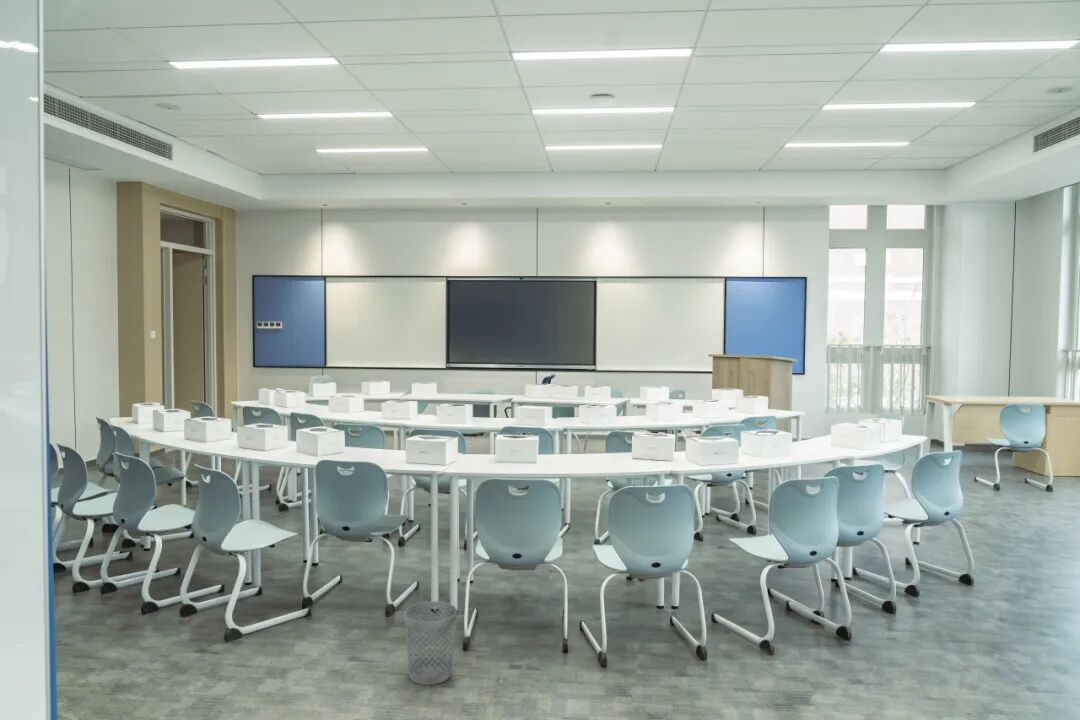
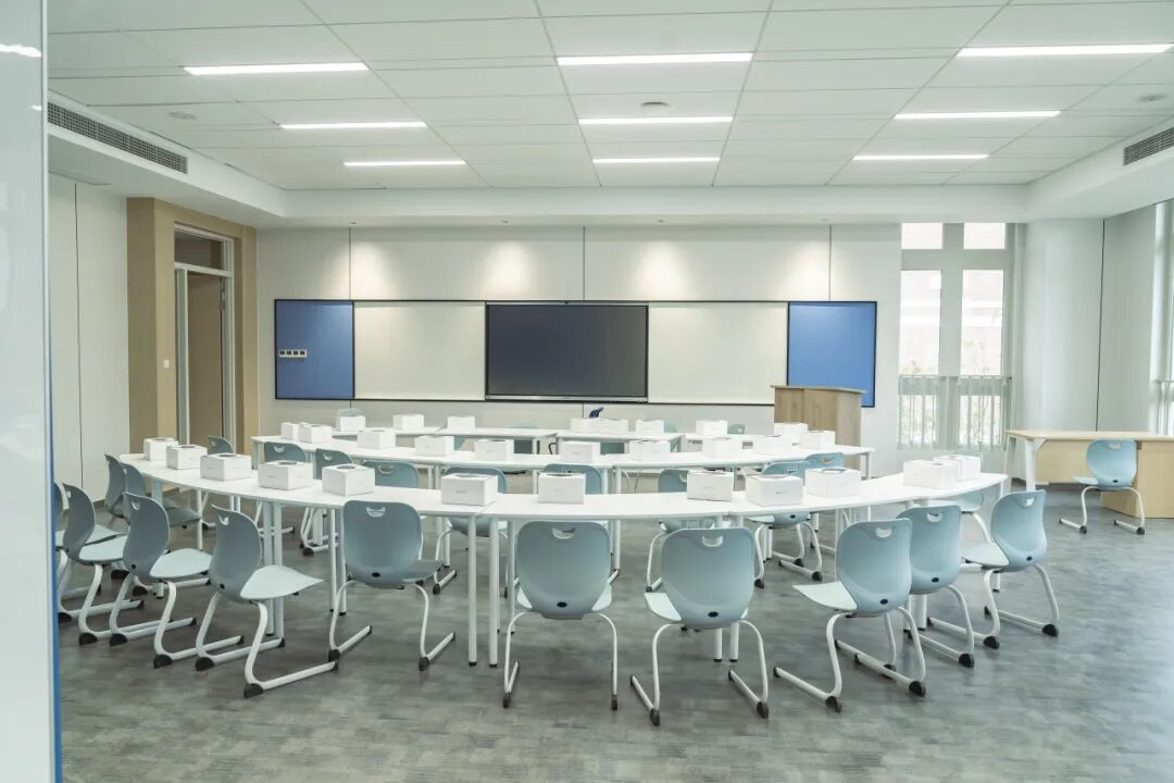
- wastebasket (430, 643)
